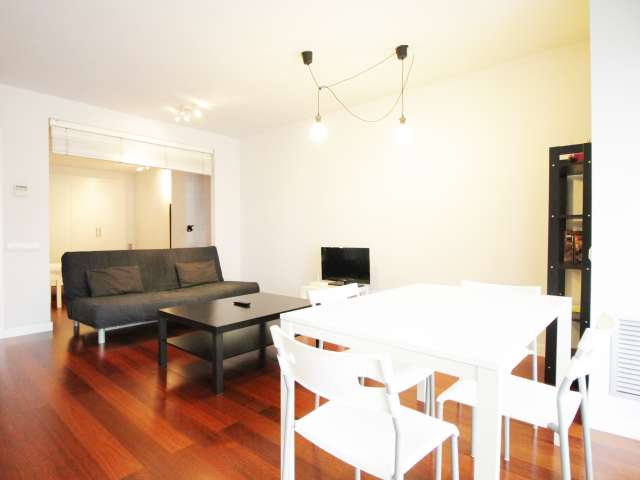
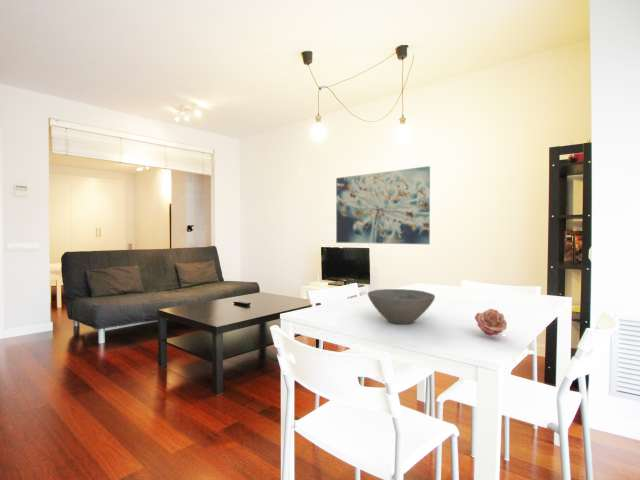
+ bowl (400, 307)
+ wall art (378, 208)
+ flower (490, 323)
